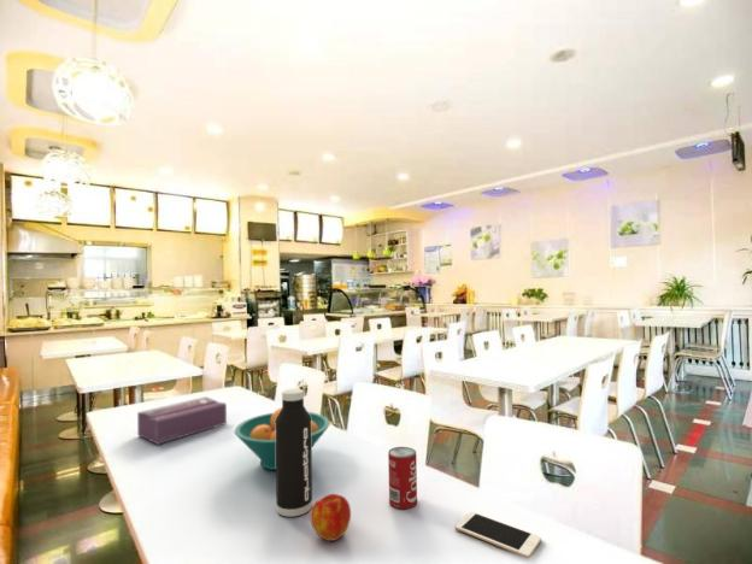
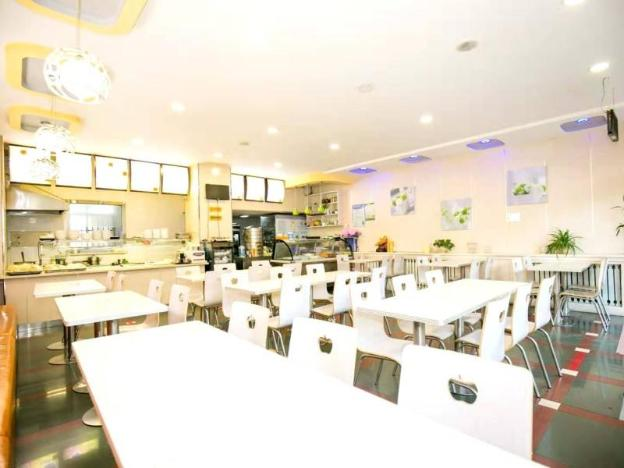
- cell phone (497, 531)
- apple (330, 516)
- water bottle (293, 448)
- beverage can (403, 476)
- tissue box (183, 418)
- fruit bowl (275, 434)
